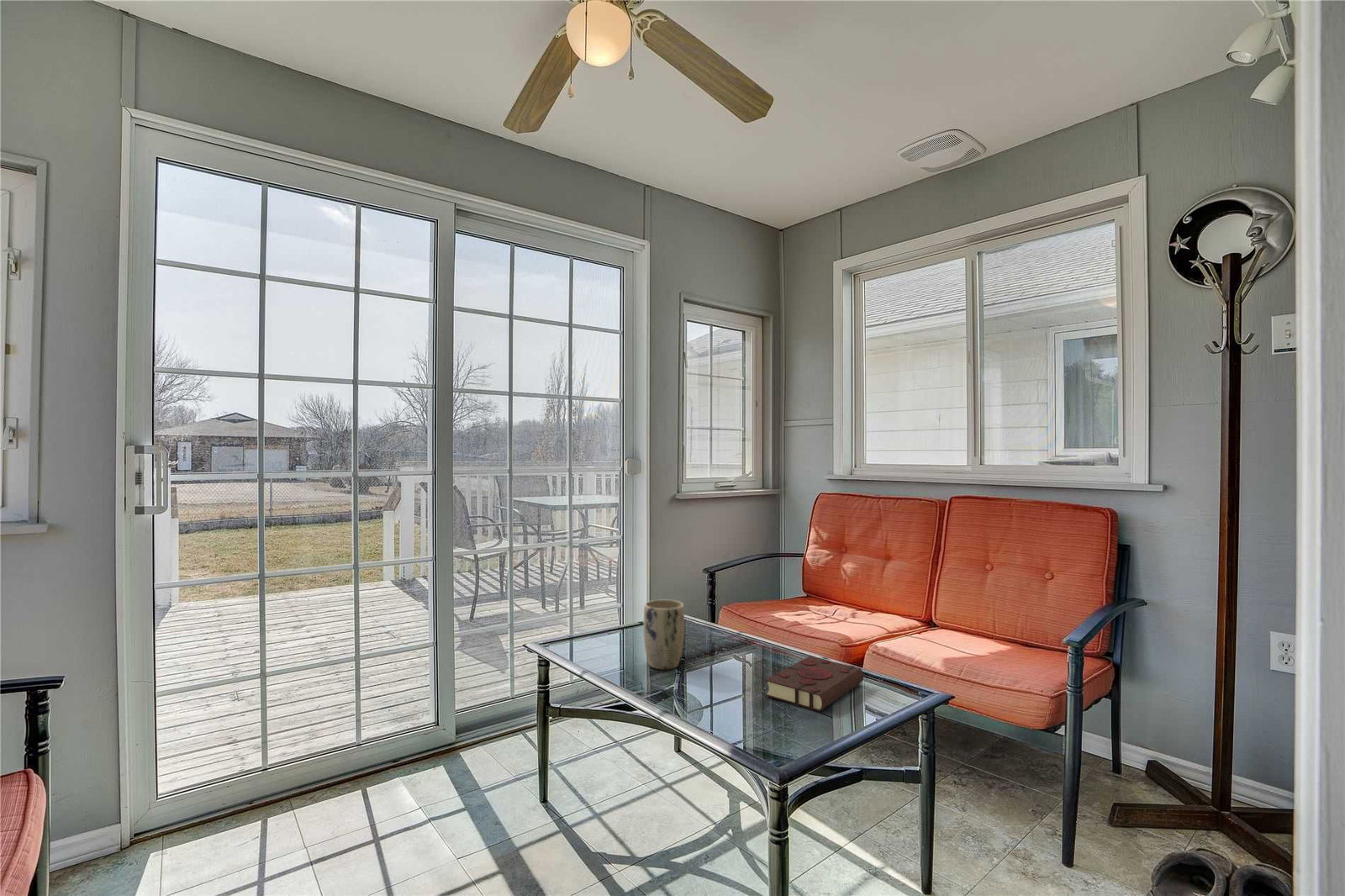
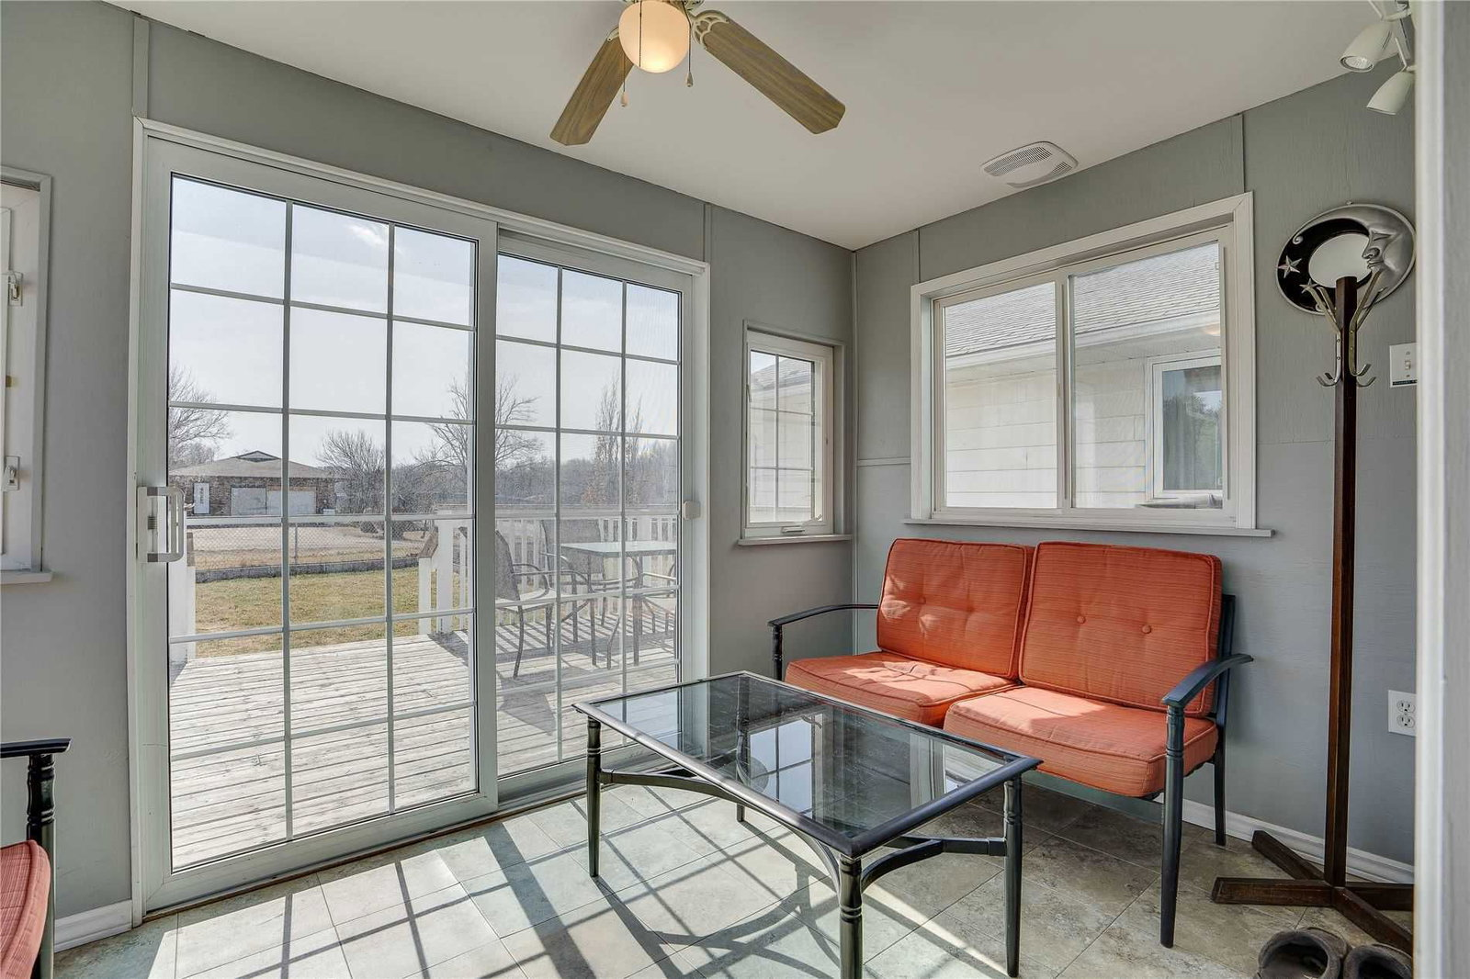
- book (819, 679)
- plant pot (663, 634)
